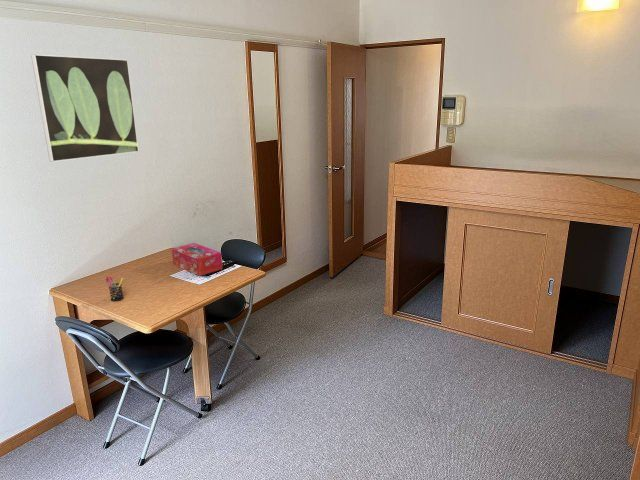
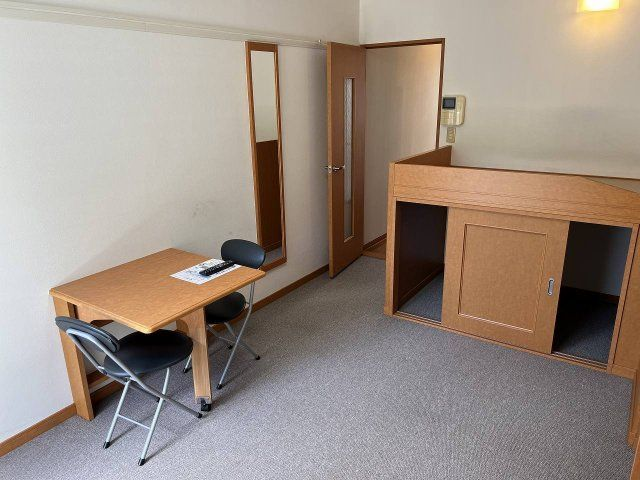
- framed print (90, 108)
- tissue box (196, 258)
- pen holder (114, 287)
